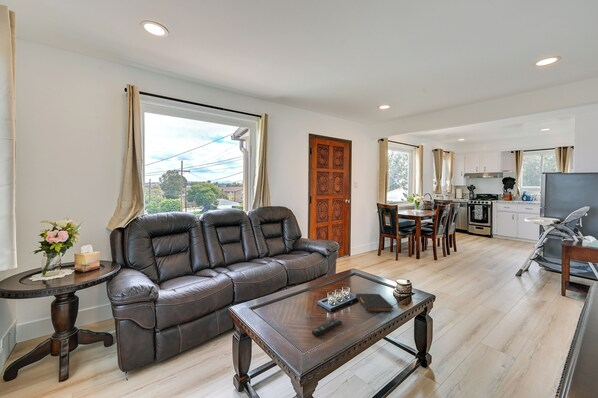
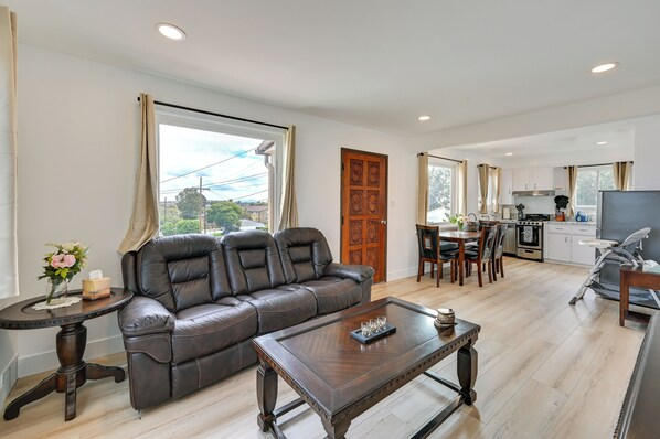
- remote control (327, 326)
- book (373, 301)
